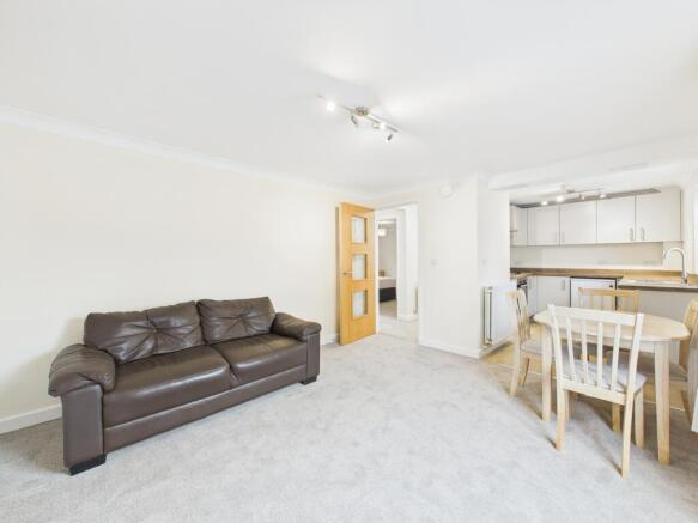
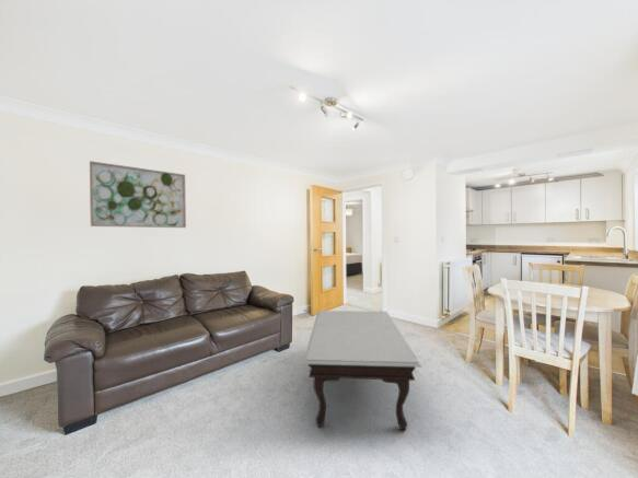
+ coffee table (356, 358)
+ wall art (142, 197)
